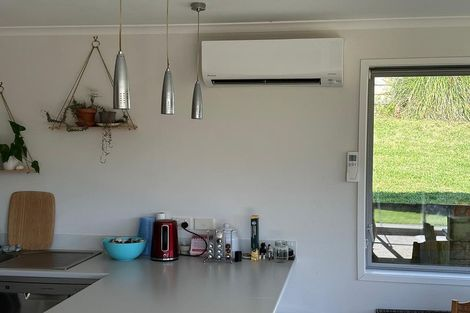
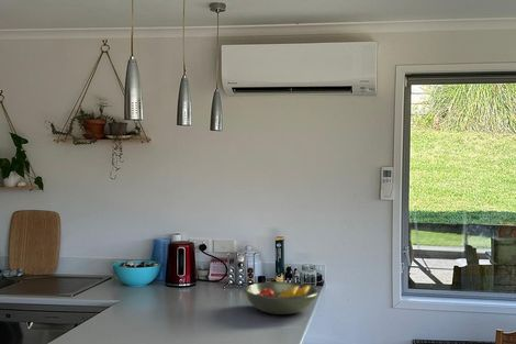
+ fruit bowl (280, 297)
